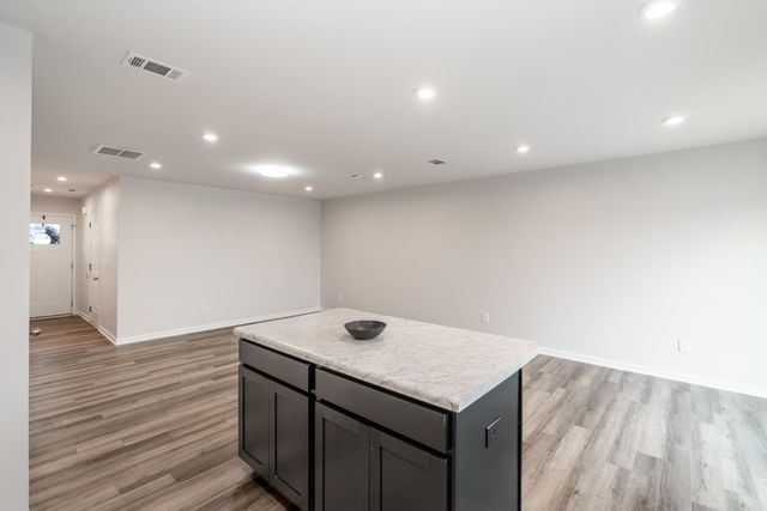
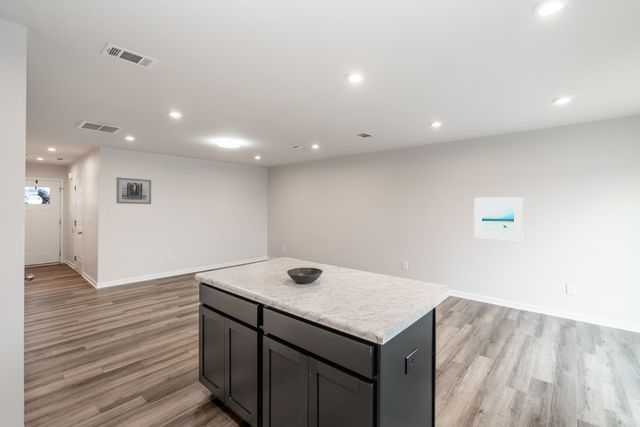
+ wall art (134, 191)
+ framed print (497, 218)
